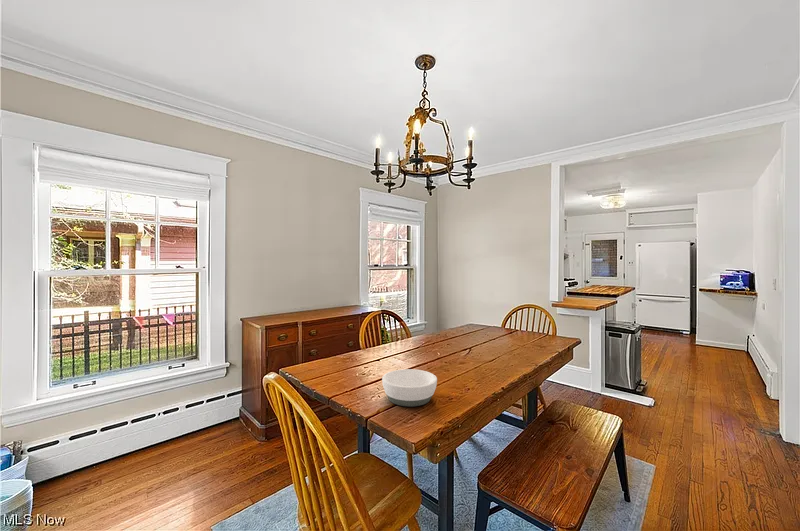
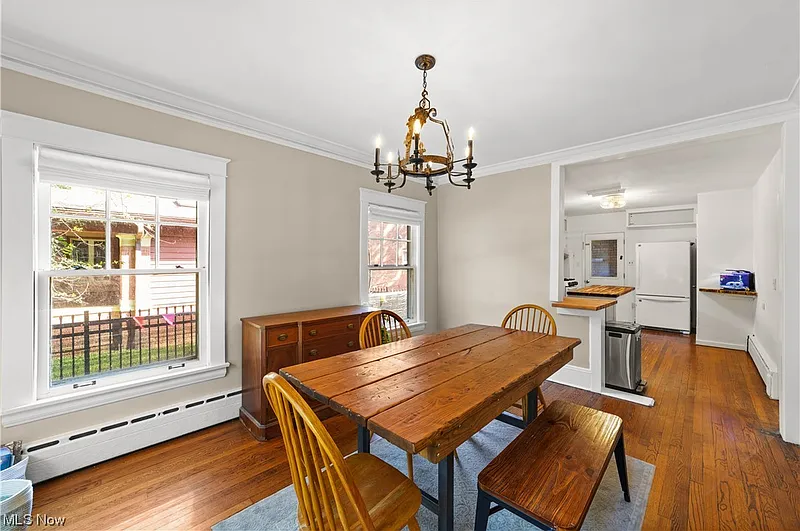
- bowl (409, 387)
